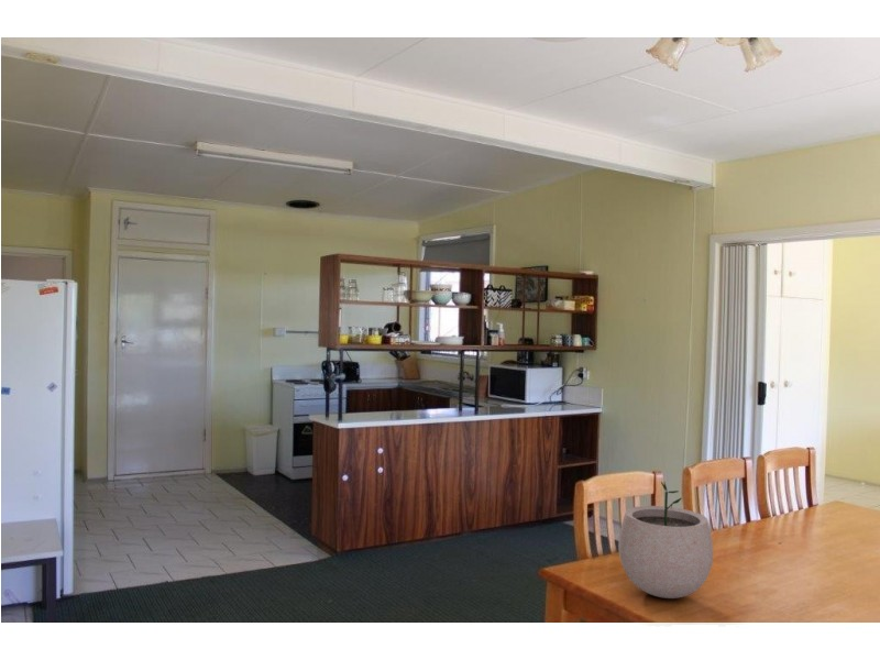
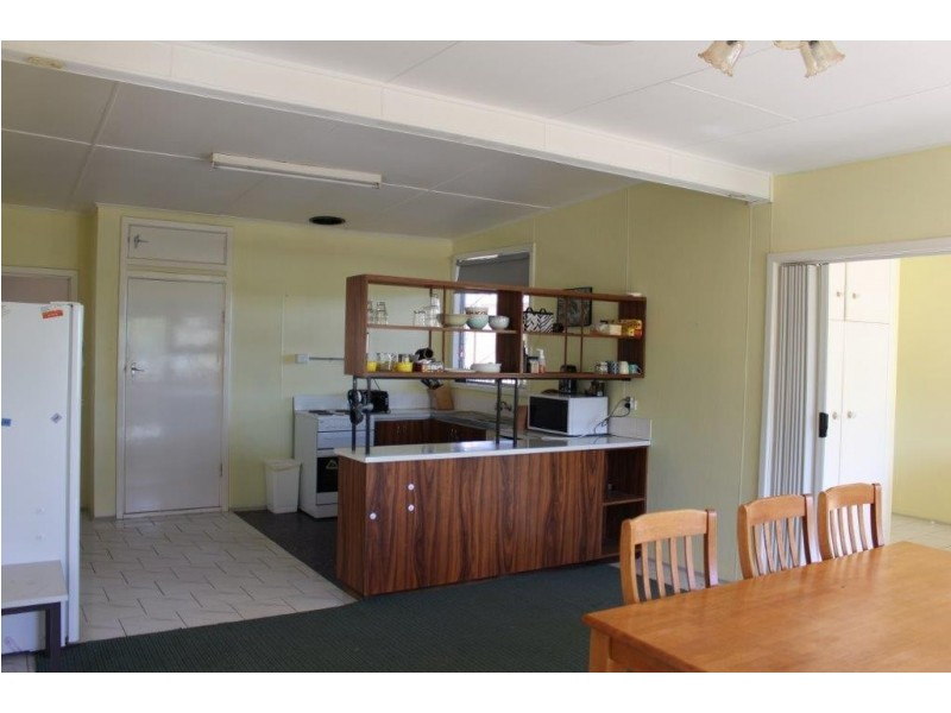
- plant pot (664, 537)
